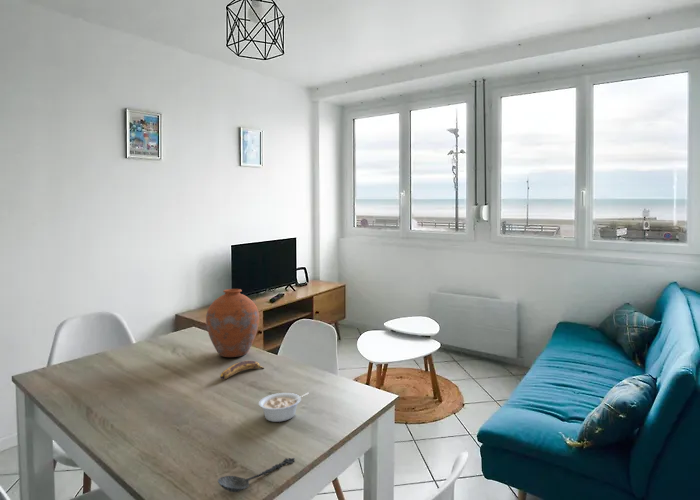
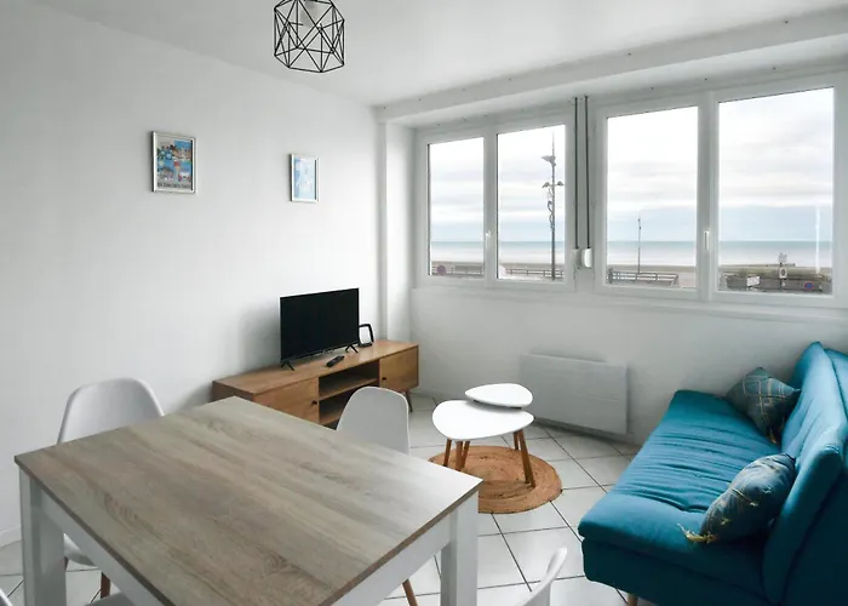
- banana (240, 368)
- vase (232, 322)
- legume (281, 406)
- spoon (260, 473)
